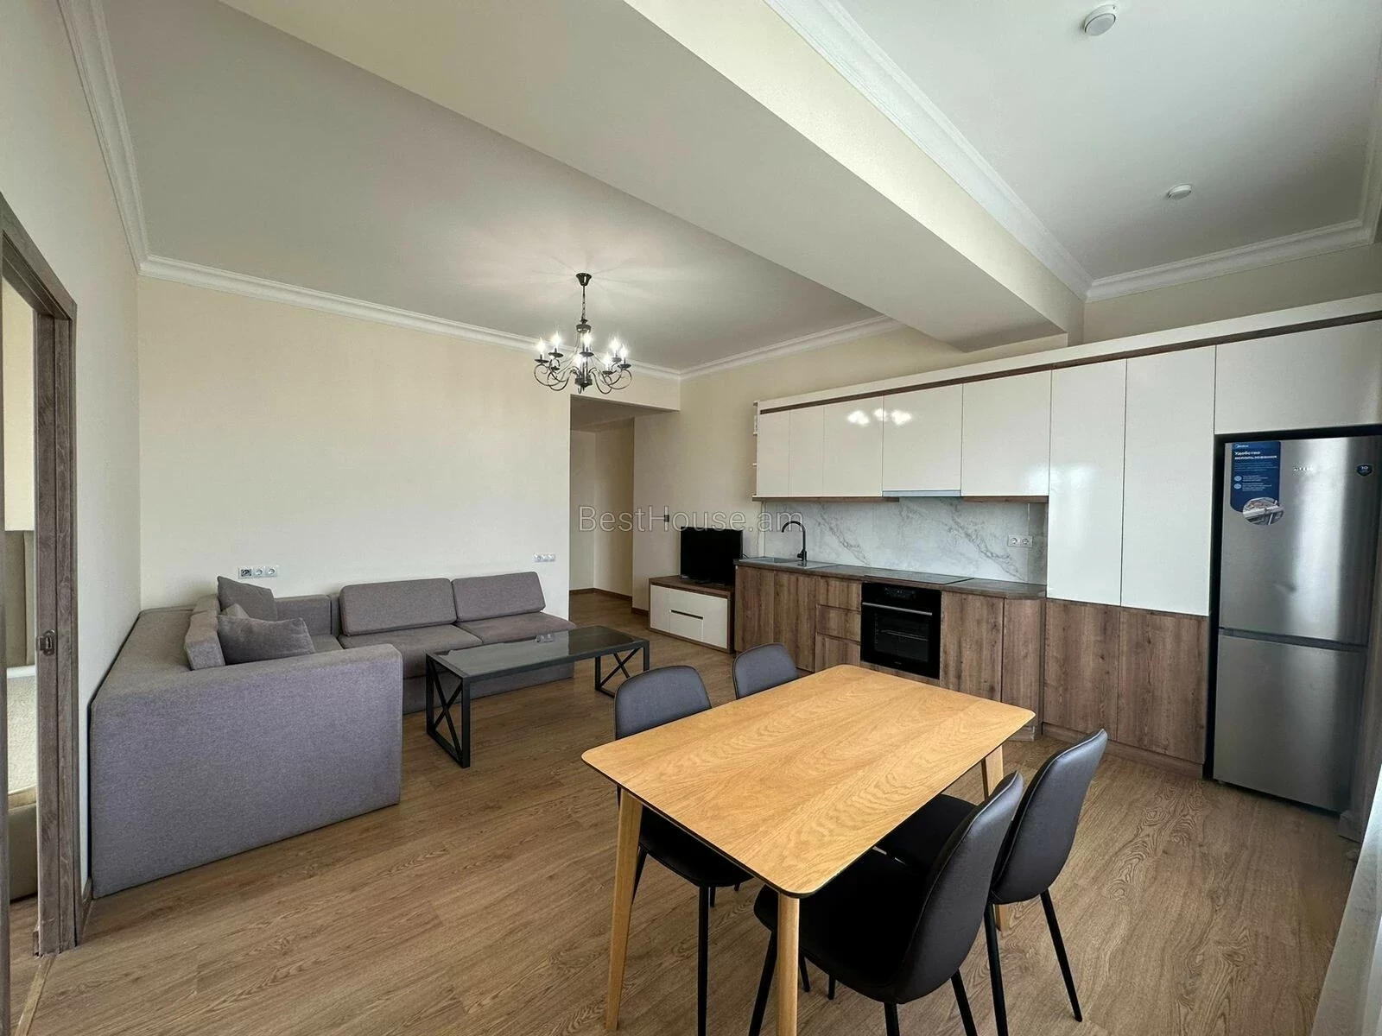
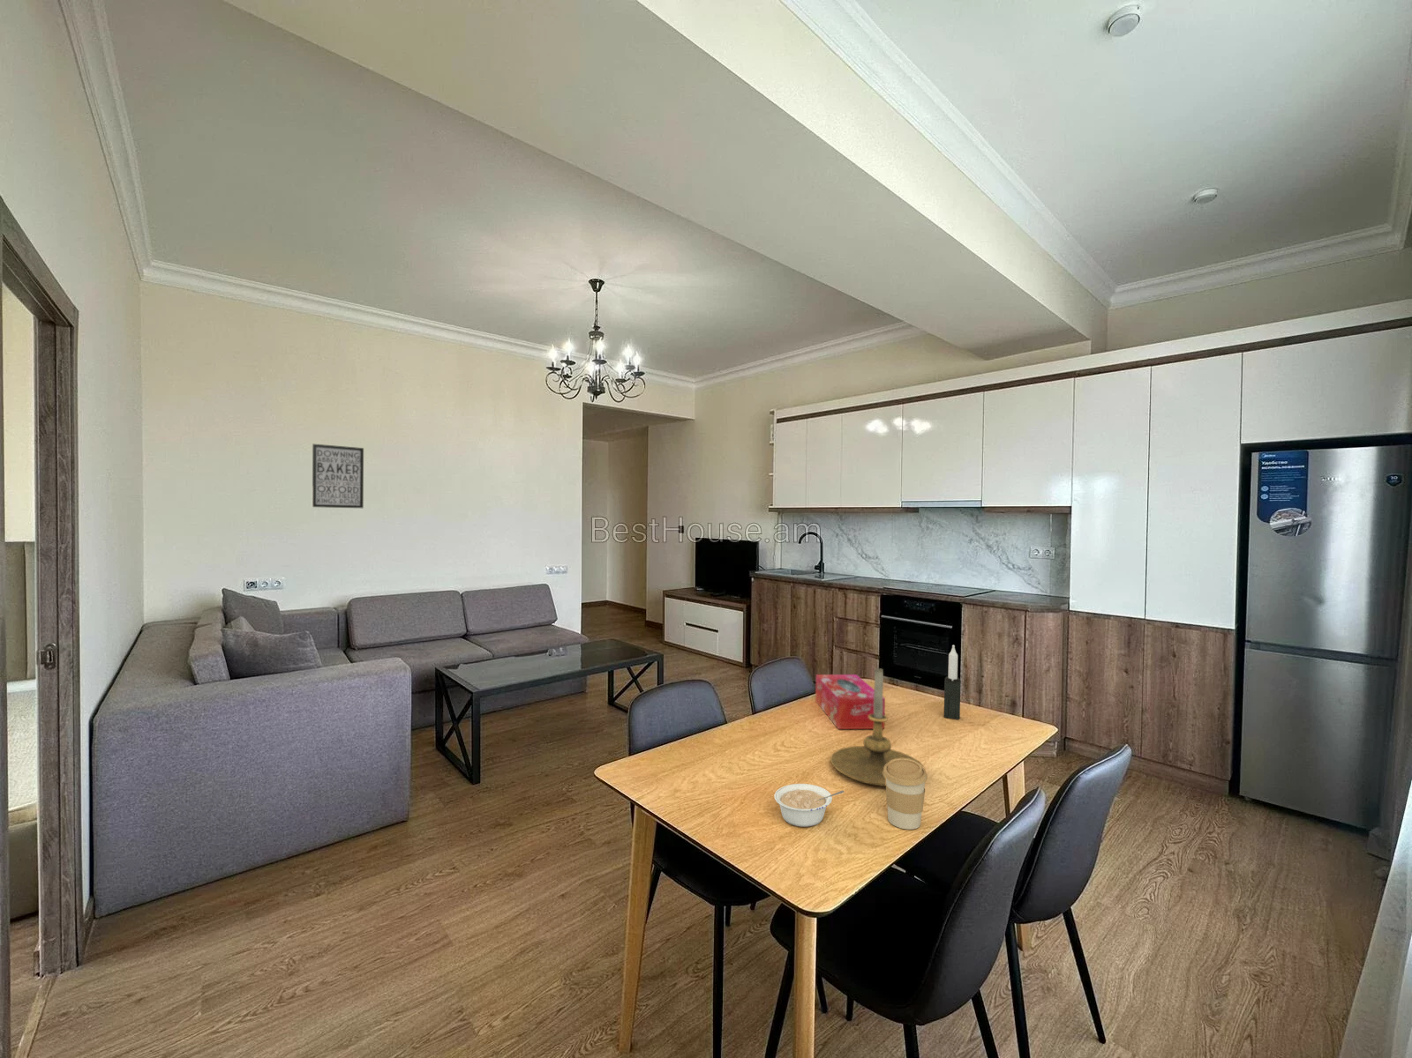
+ candle (952, 680)
+ candle holder (877, 719)
+ wall art (338, 476)
+ legume (804, 804)
+ coffee cup (905, 792)
+ tissue box (847, 699)
